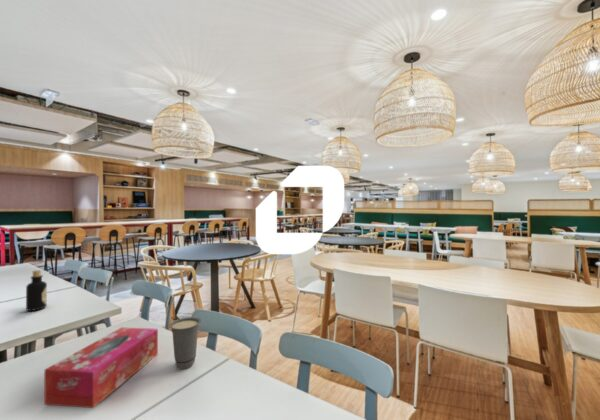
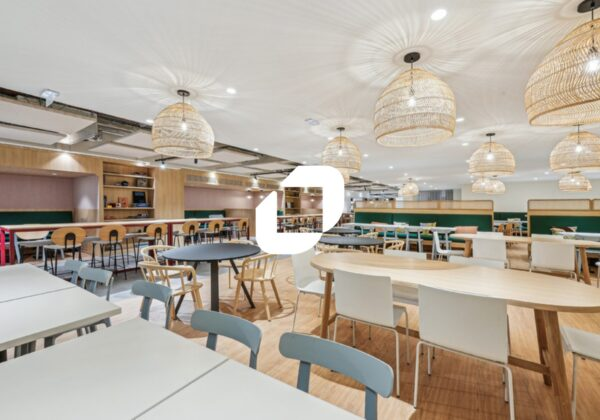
- cup (185, 343)
- tissue box (109, 361)
- bottle (36, 289)
